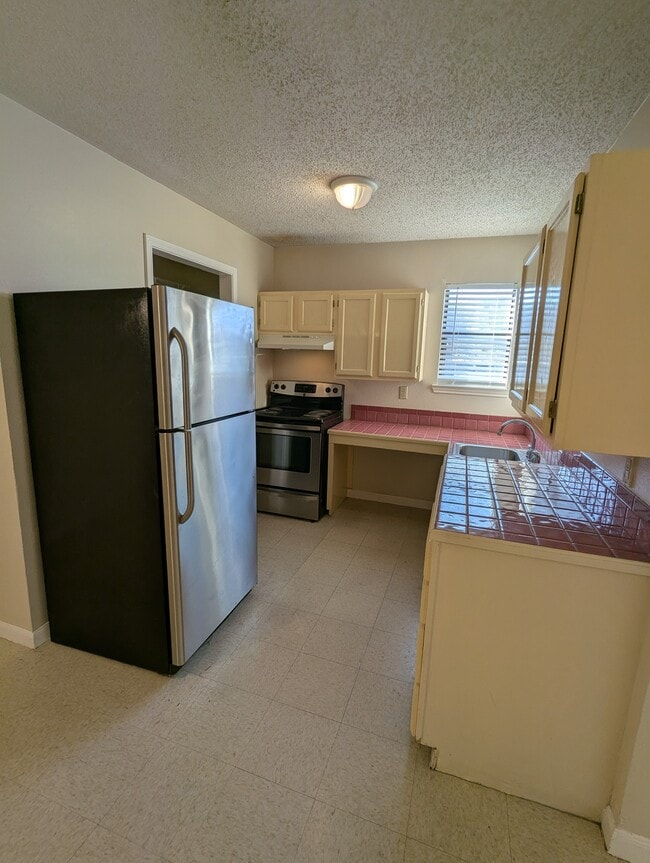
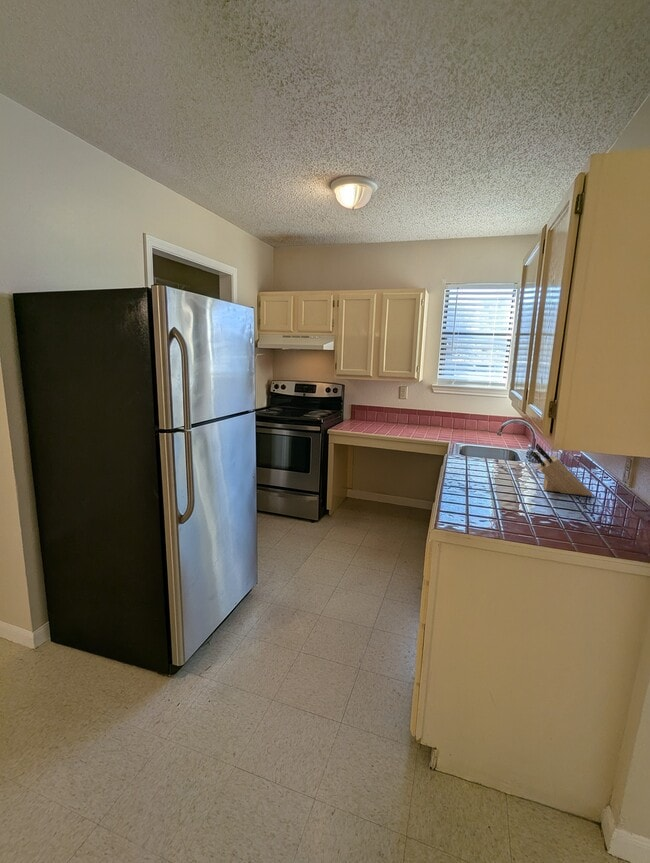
+ knife block (560, 468)
